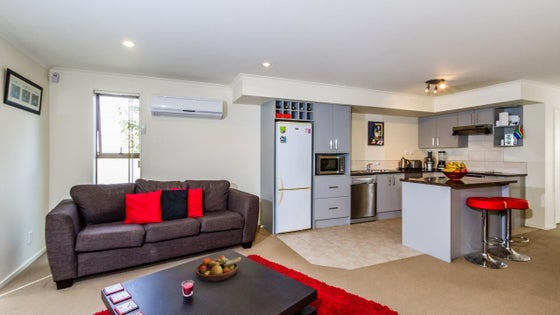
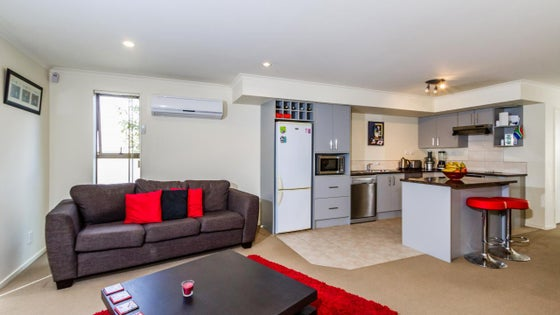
- fruit bowl (217, 265)
